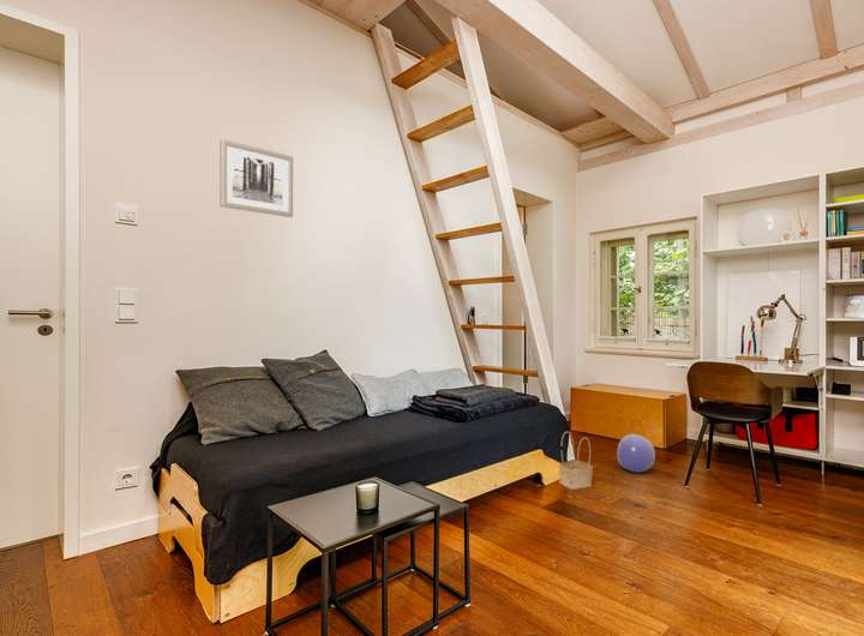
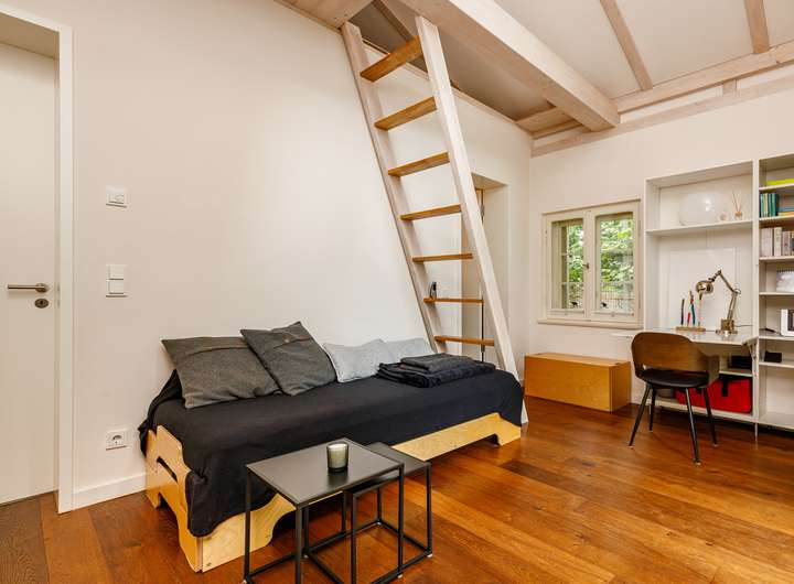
- wall art (258, 180)
- basket (575, 461)
- ball (635, 452)
